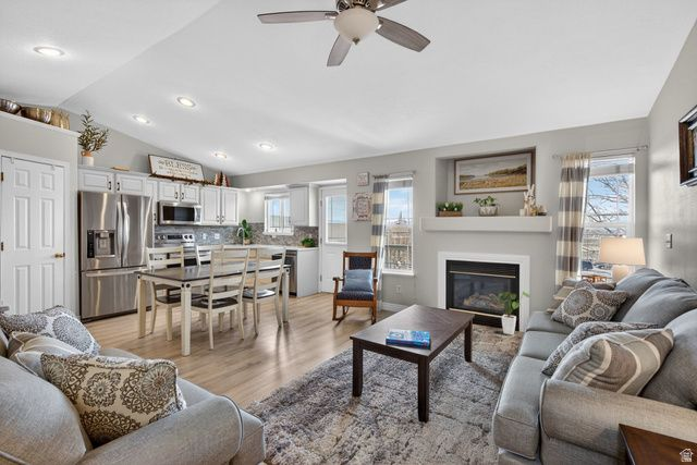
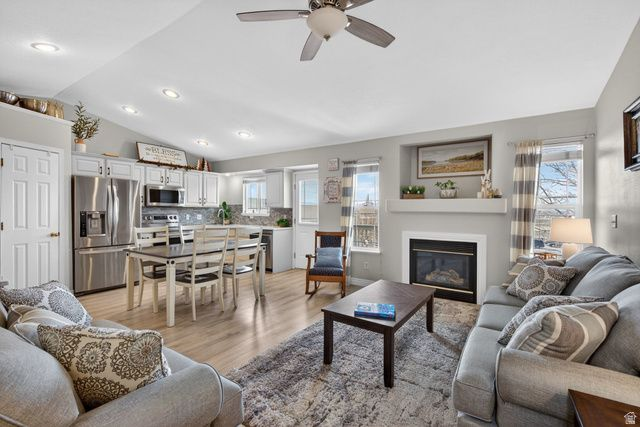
- house plant (511, 311)
